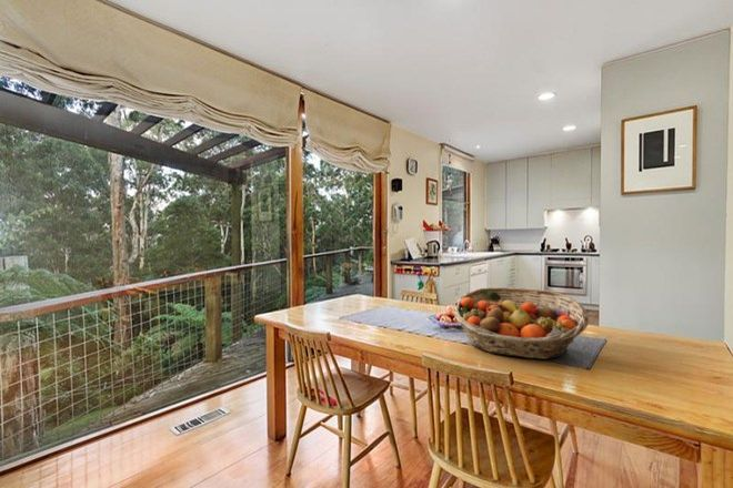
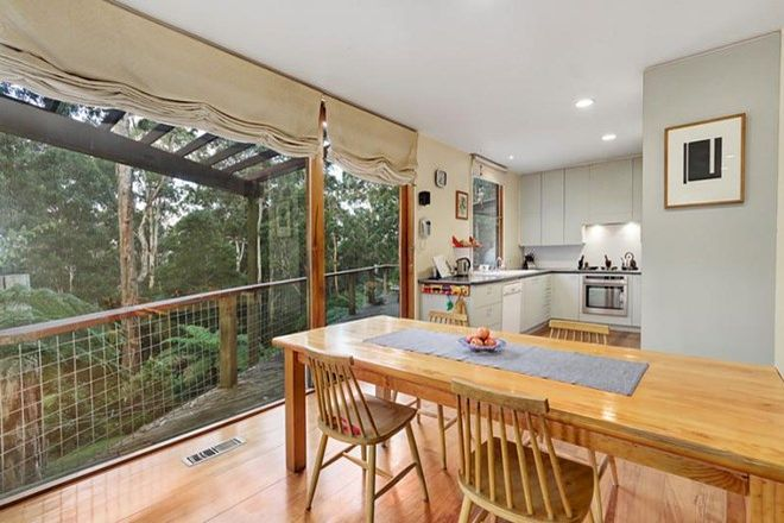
- fruit basket (515, 319)
